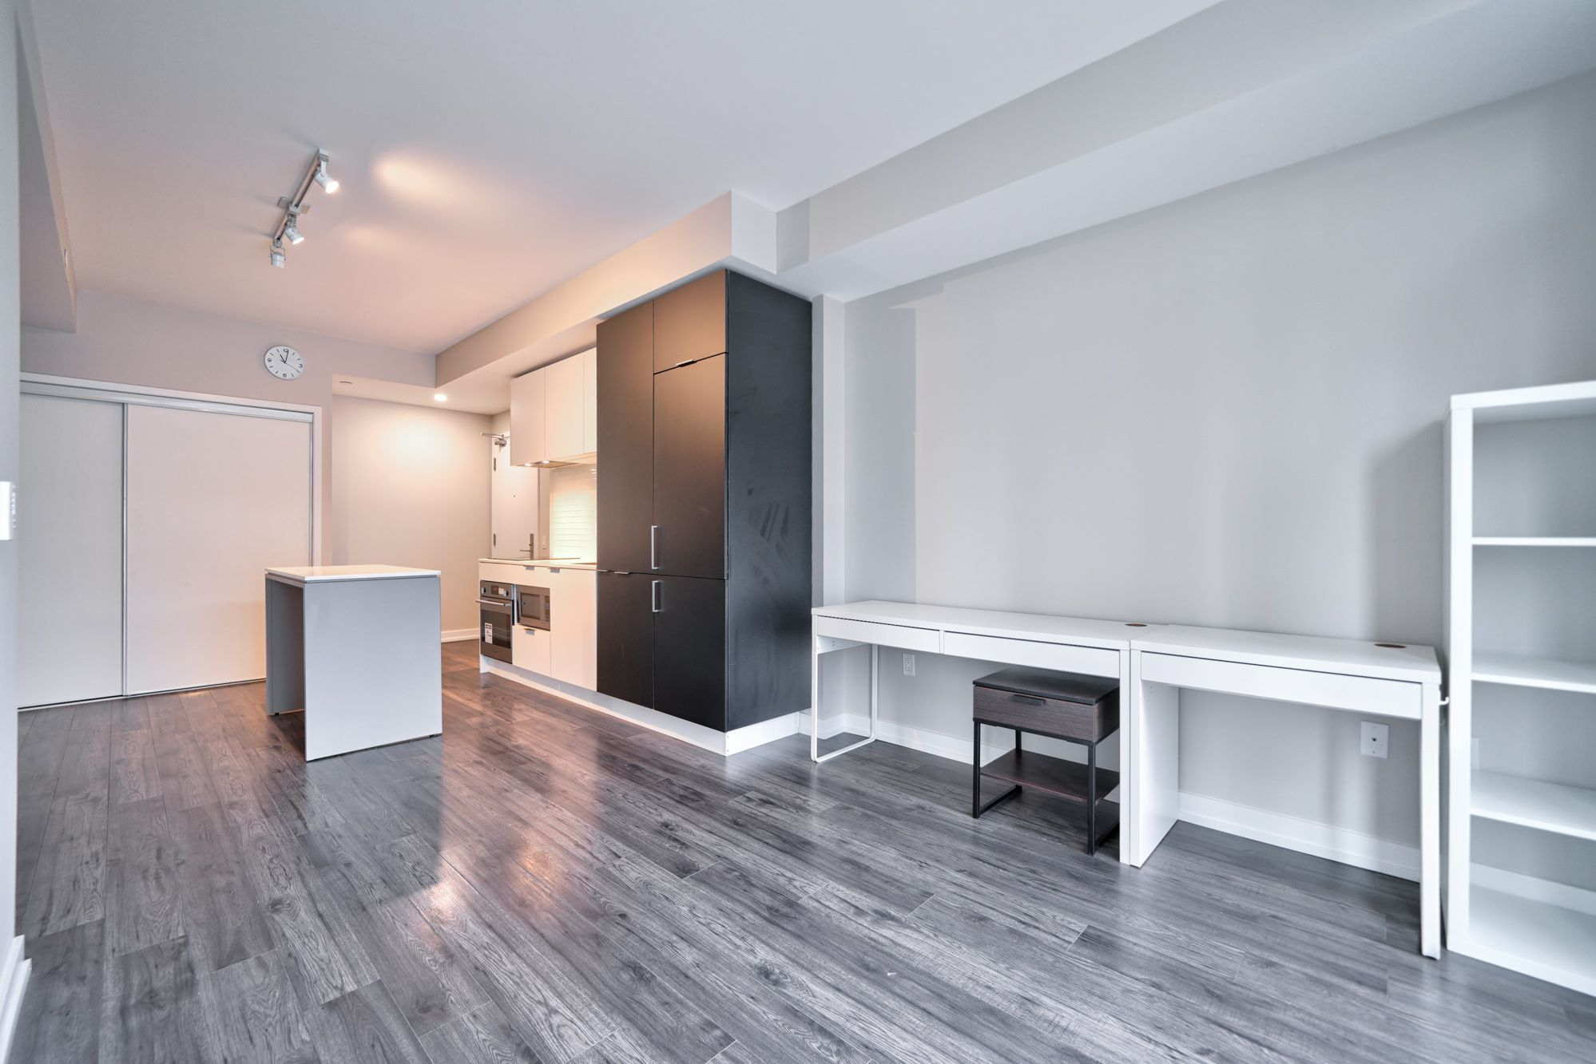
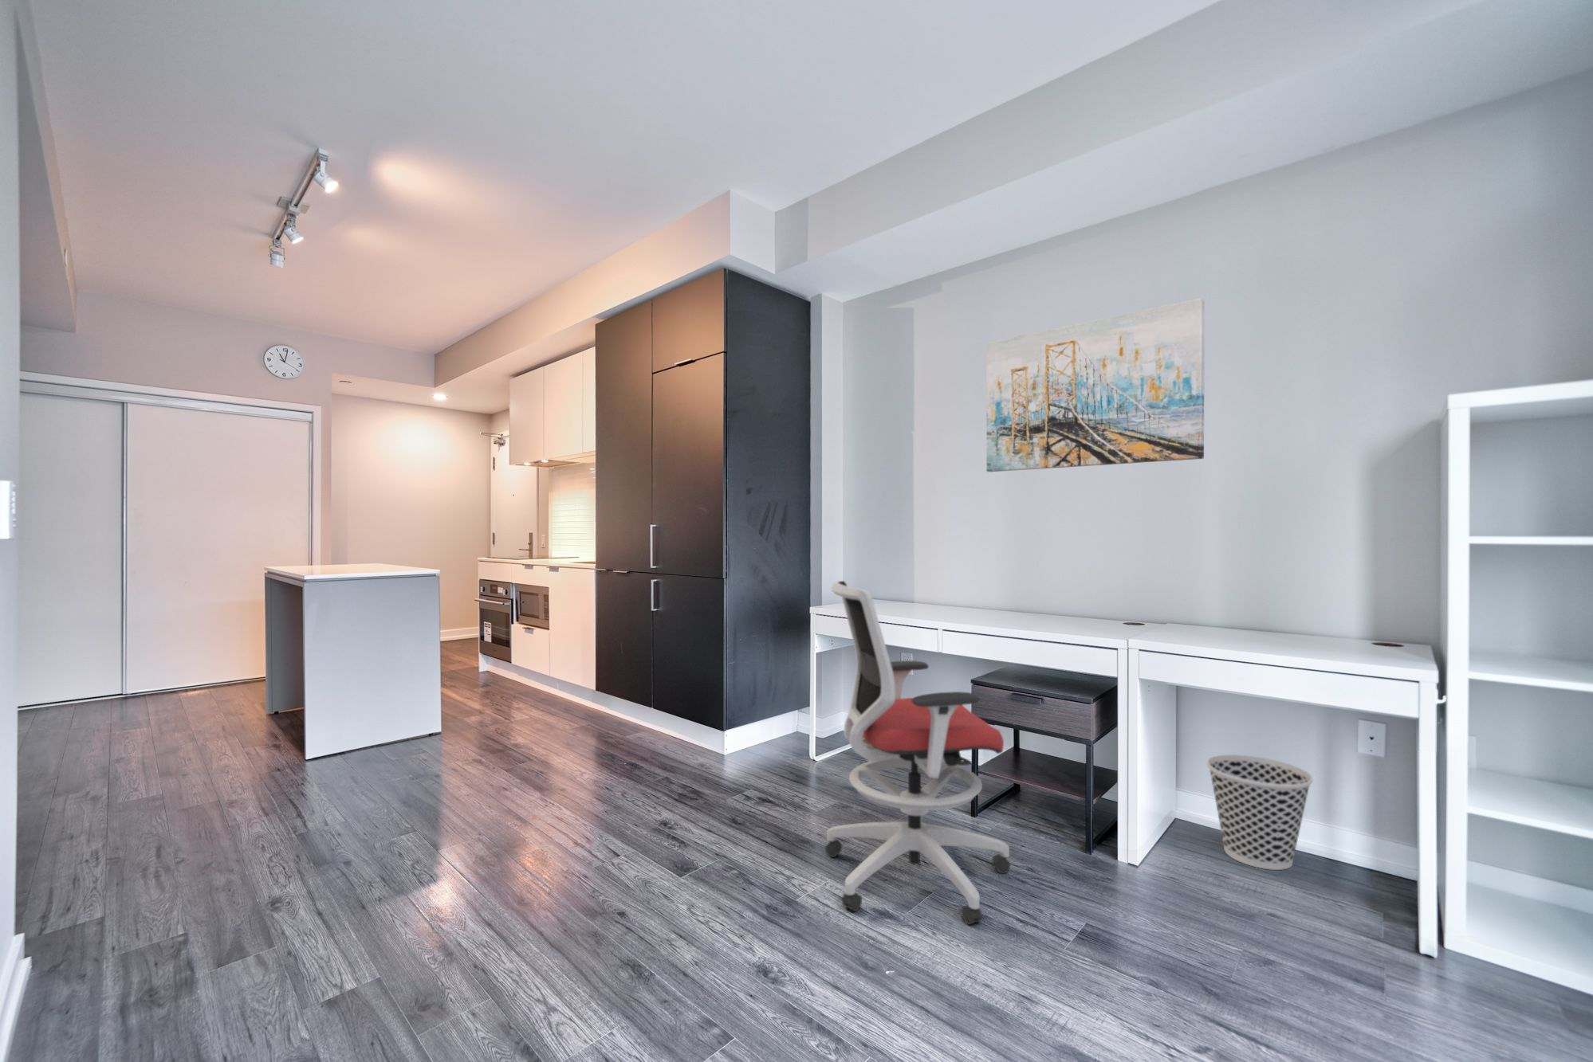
+ wastebasket (1257, 812)
+ office chair (922, 729)
+ wall art (1083, 395)
